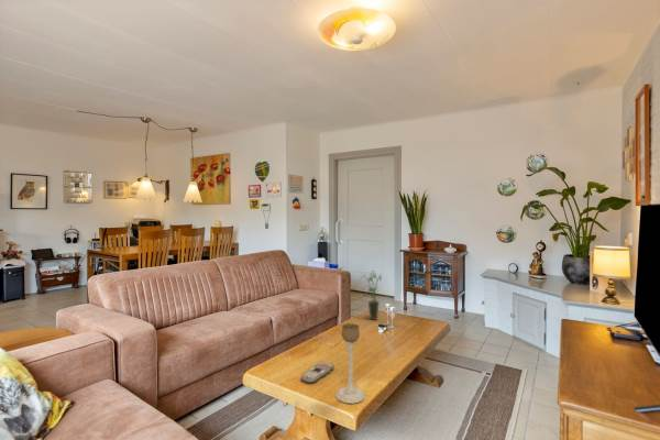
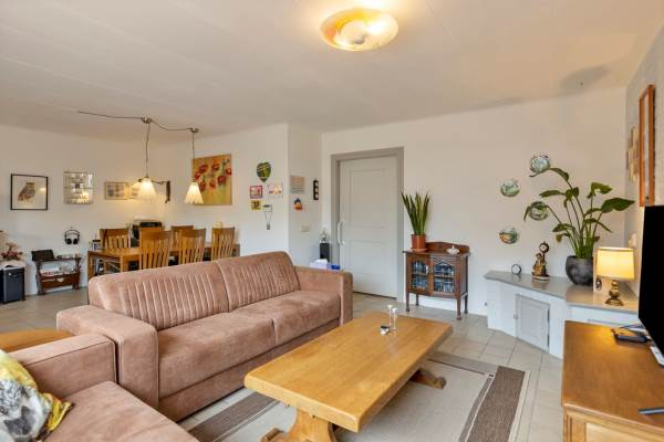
- potted plant (371, 295)
- candle holder (350, 360)
- remote control (317, 372)
